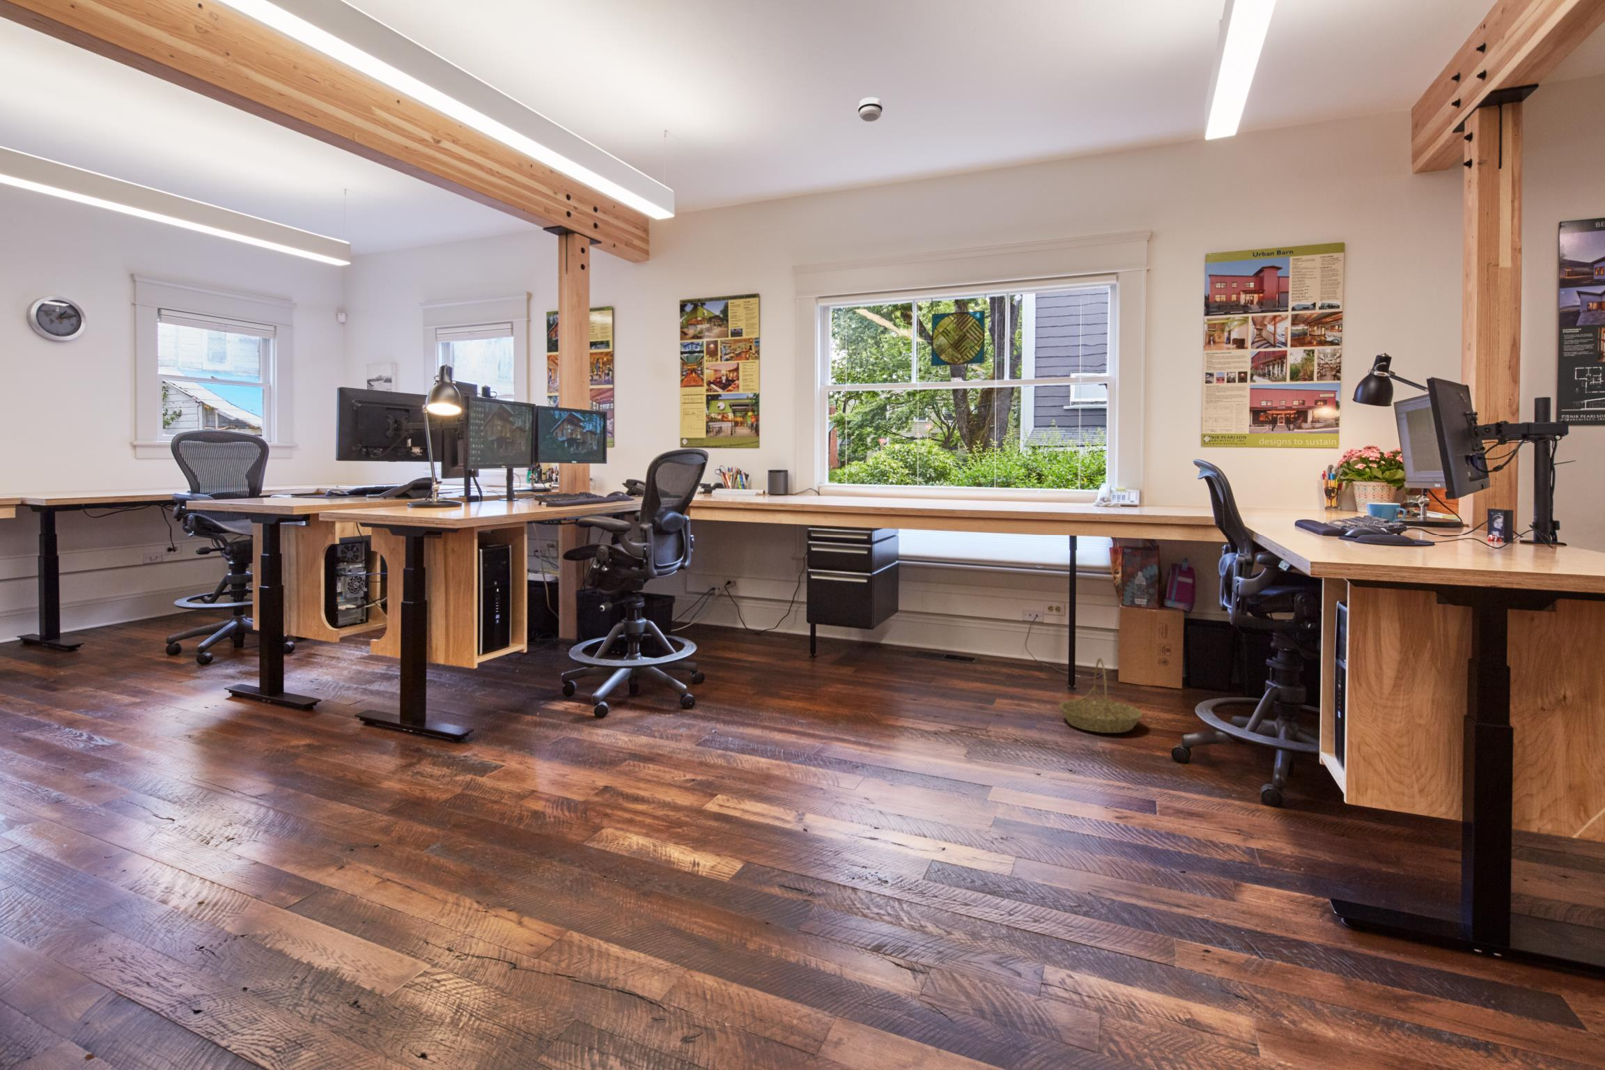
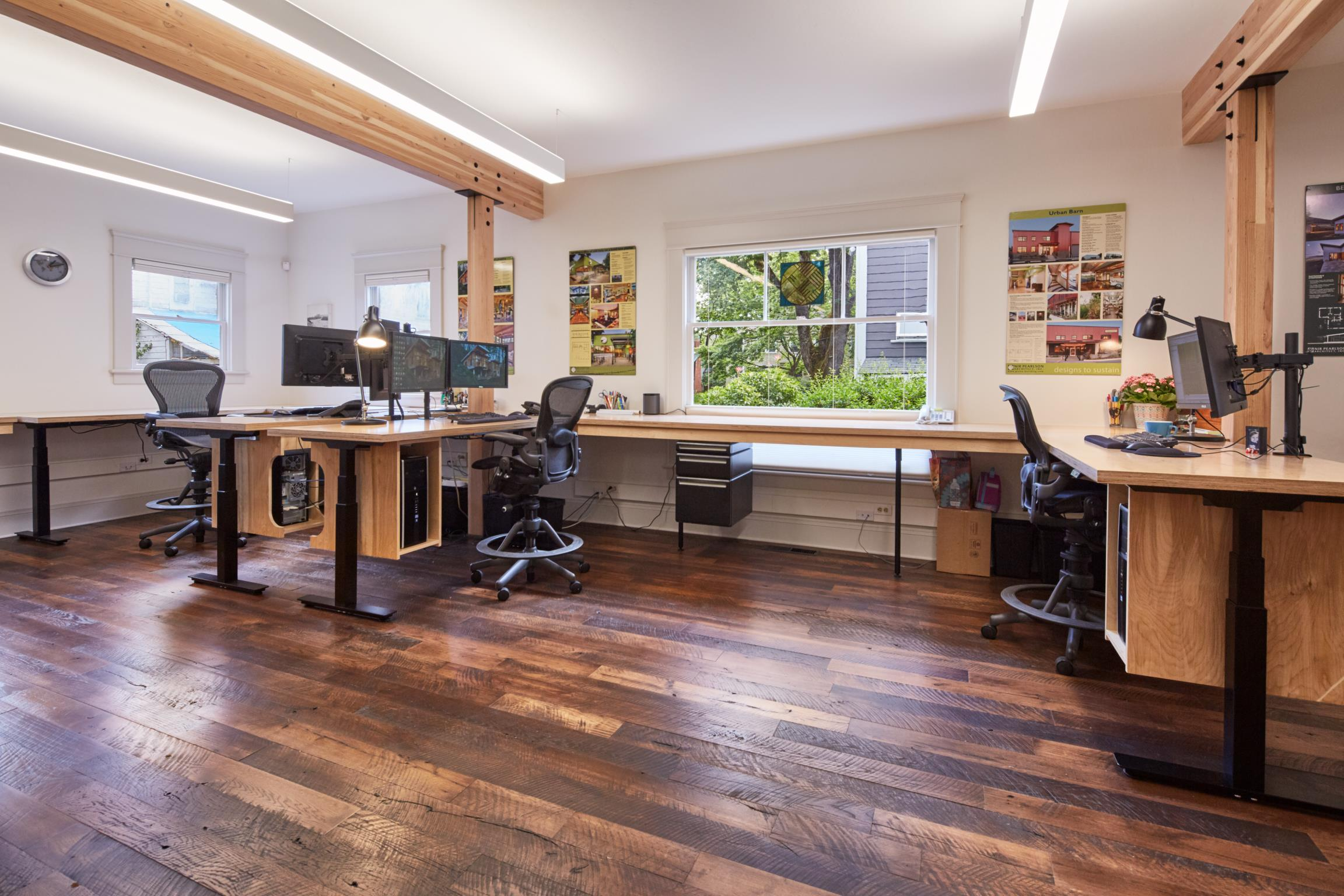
- smoke detector (871, 110)
- basket (1100, 693)
